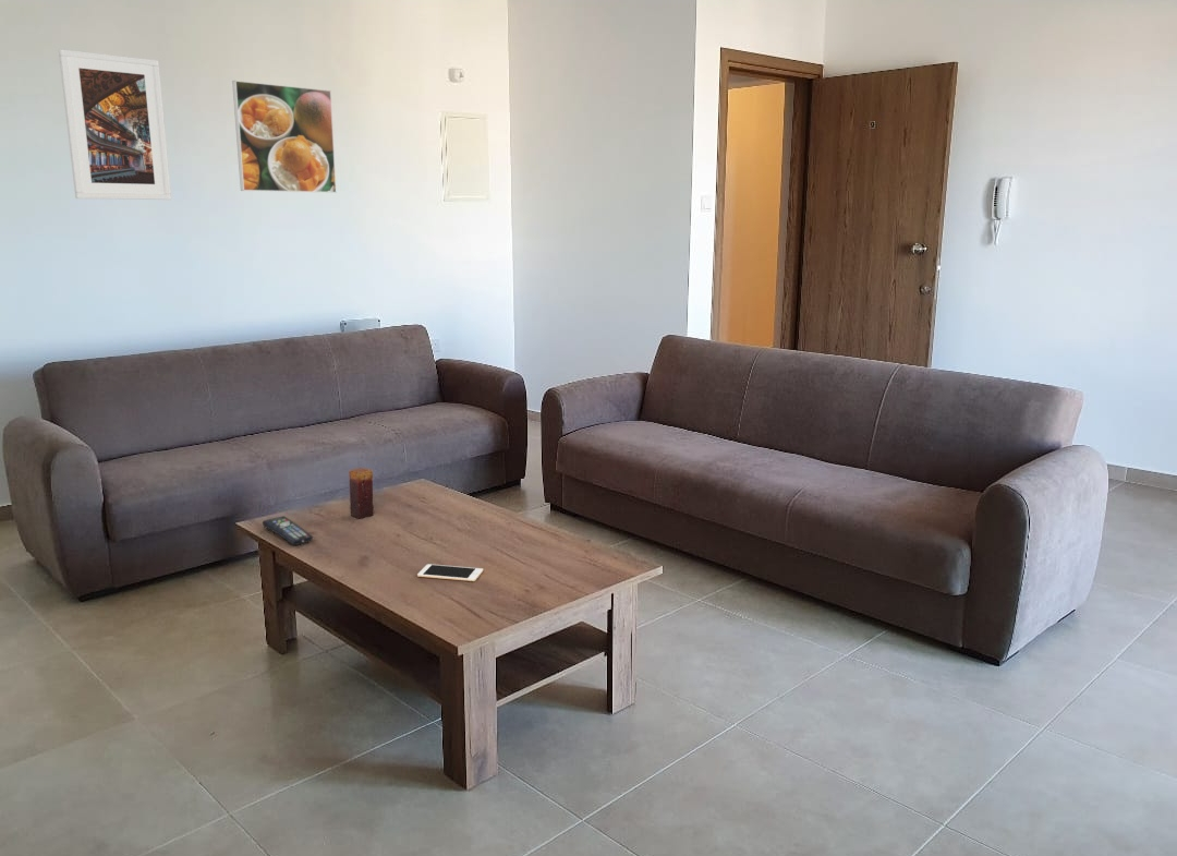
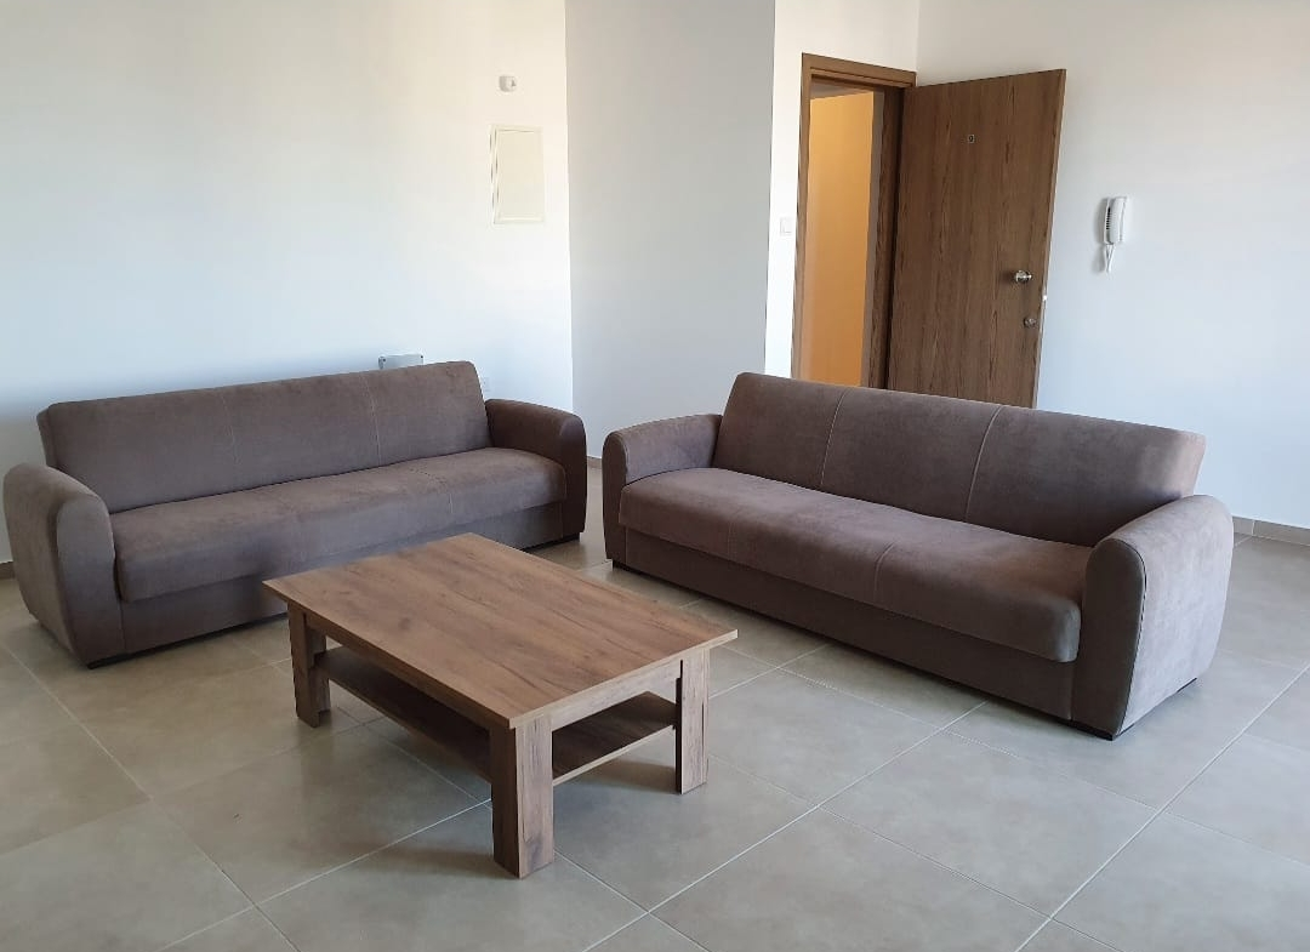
- candle (361, 492)
- remote control (287, 530)
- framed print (118, 128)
- cell phone (450, 572)
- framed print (287, 138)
